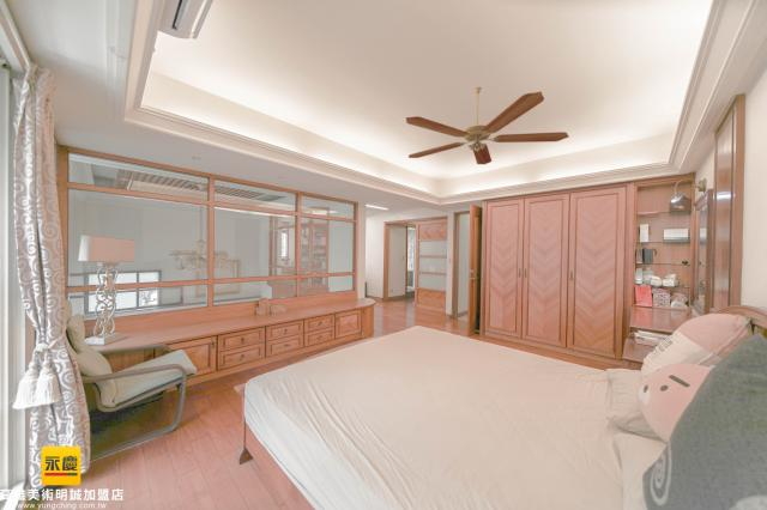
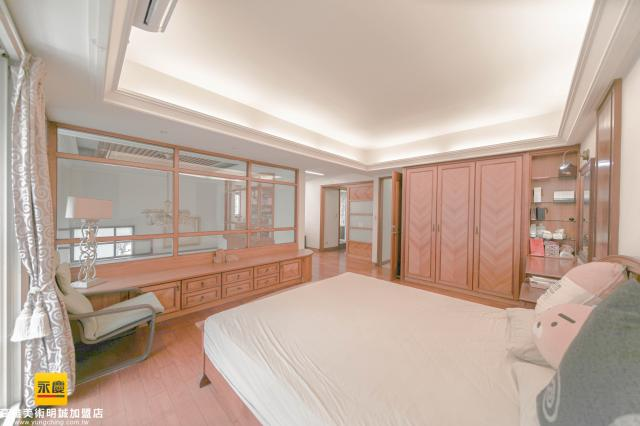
- ceiling fan (477, 121)
